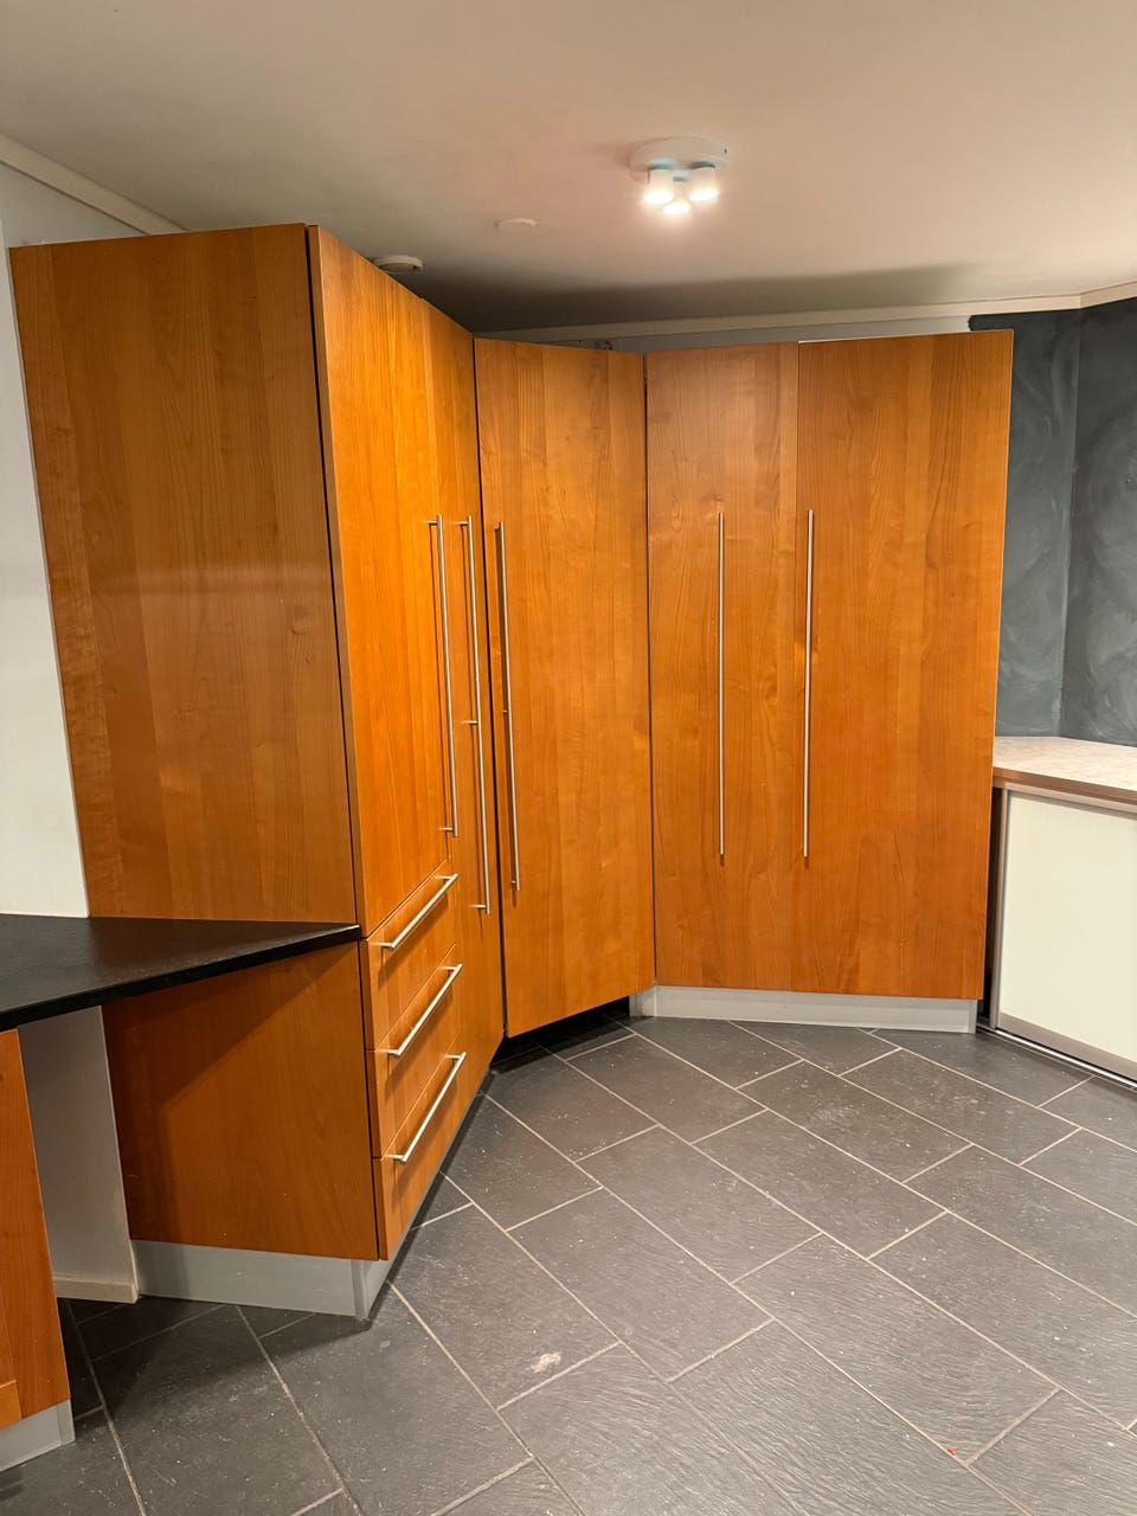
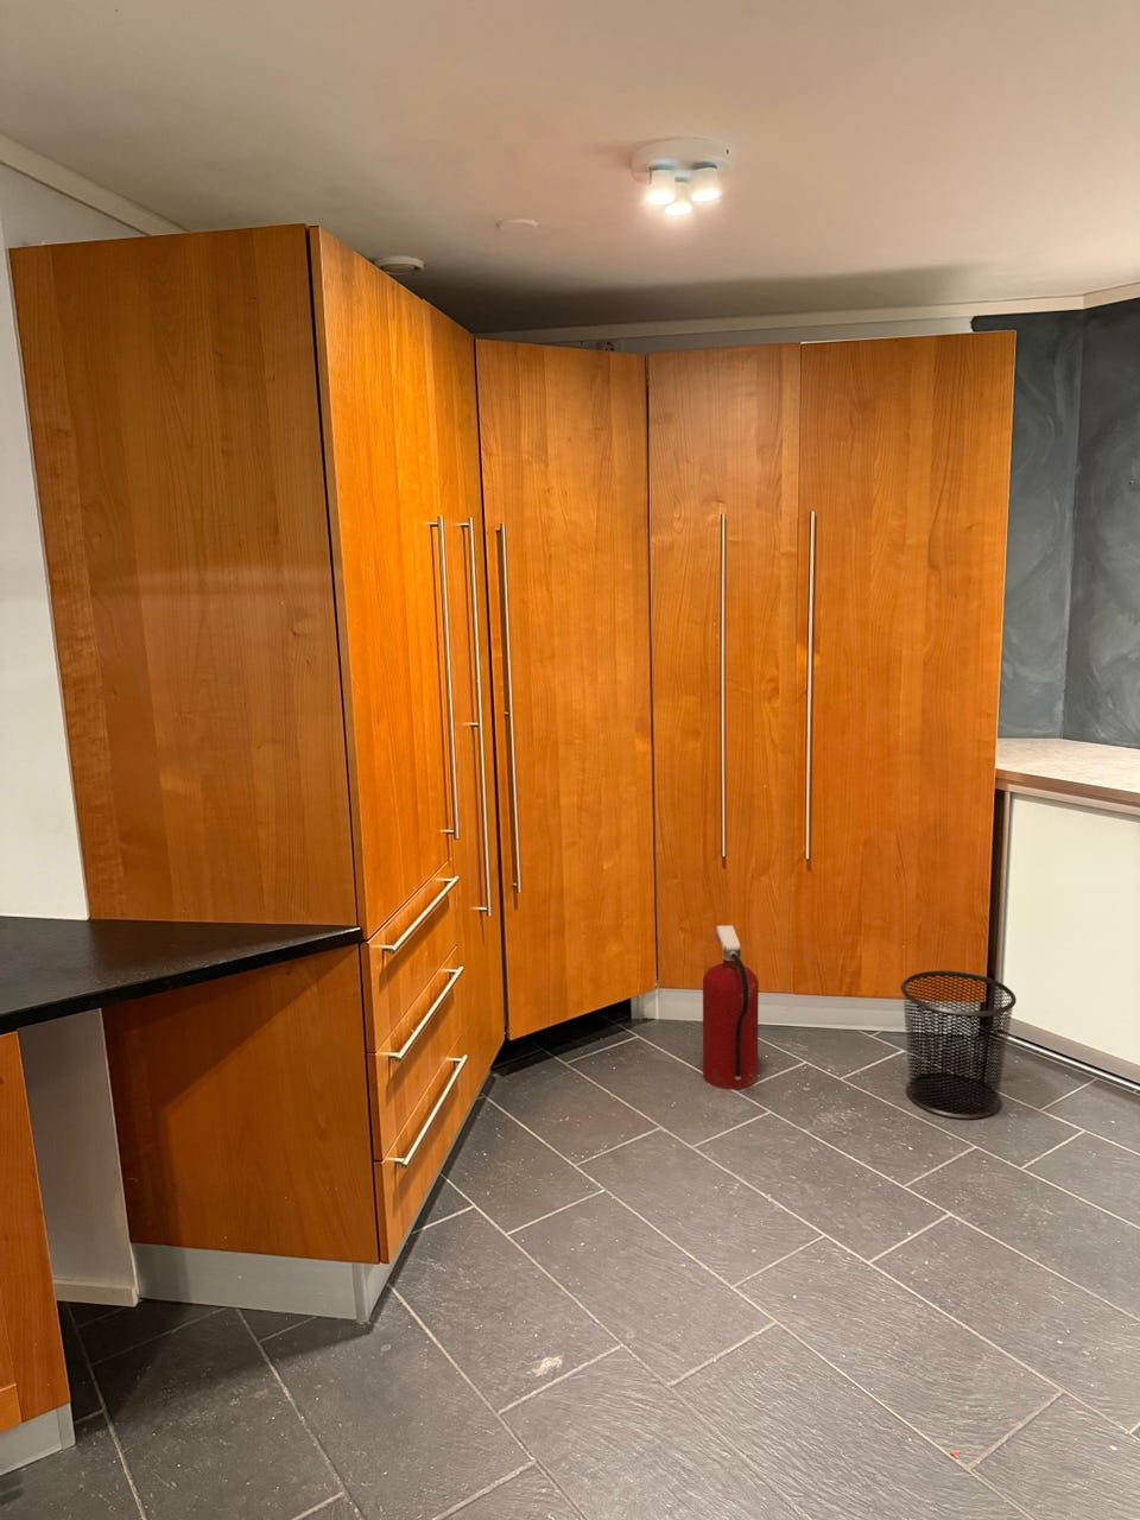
+ waste bin (954, 1044)
+ fire extinguisher (733, 1010)
